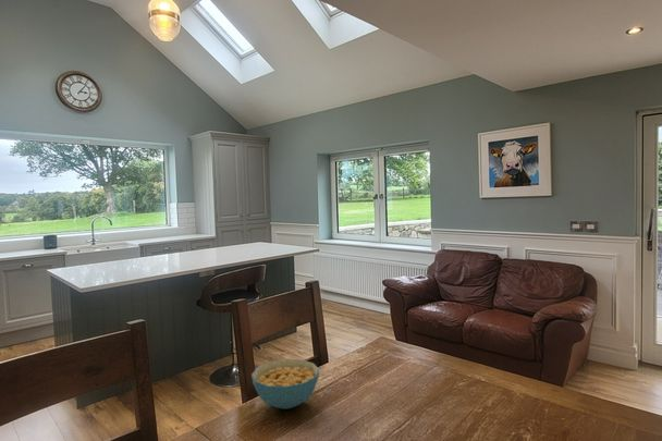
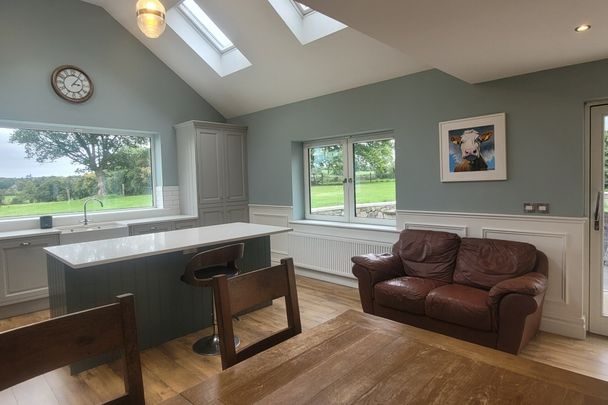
- cereal bowl (285, 388)
